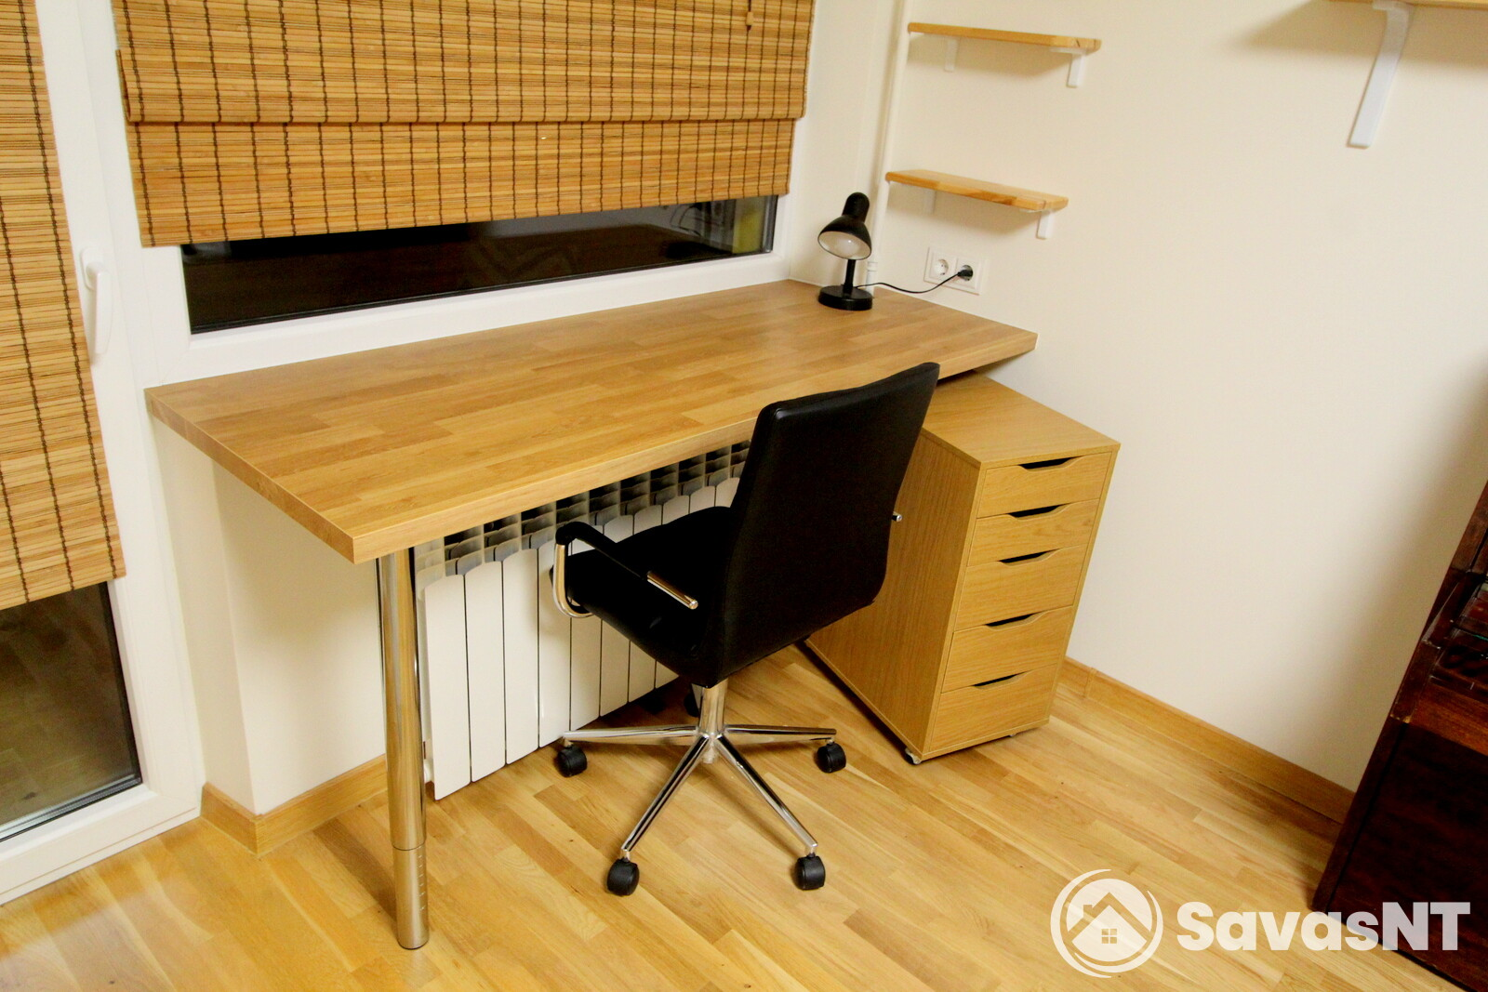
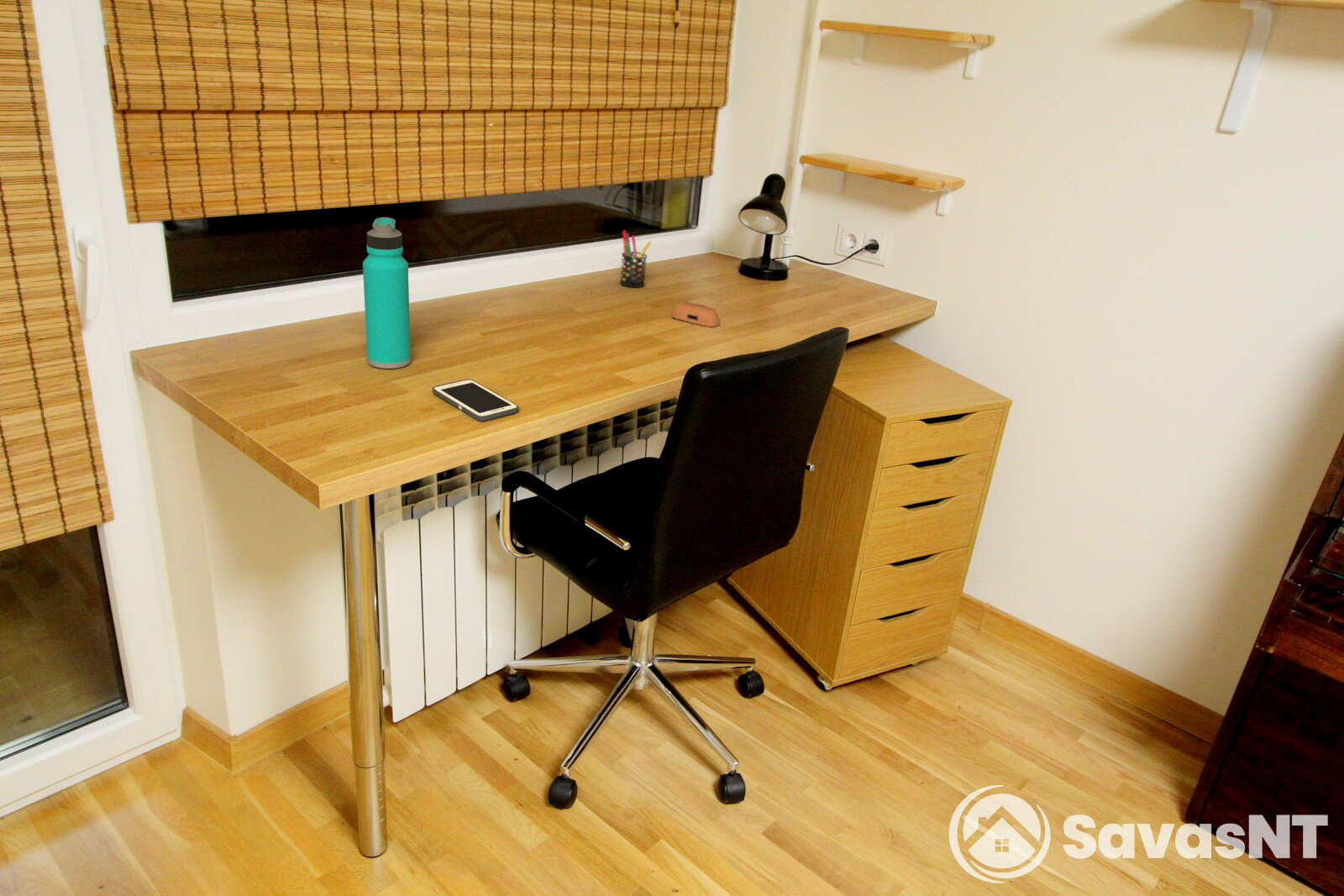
+ pen holder (631, 259)
+ water bottle (386, 293)
+ computer mouse (696, 313)
+ cell phone (475, 399)
